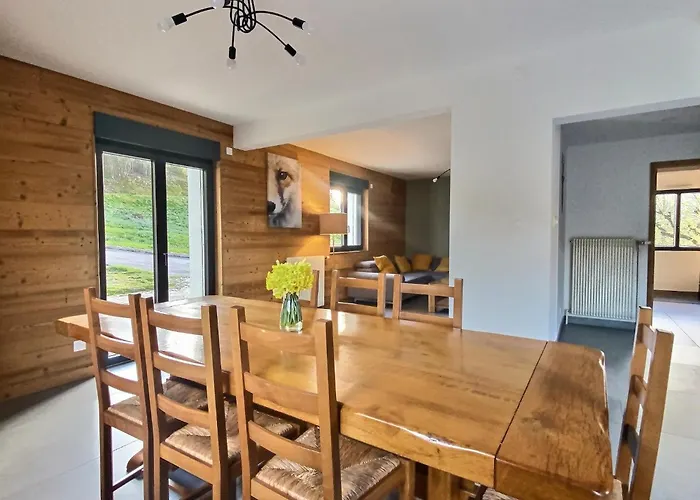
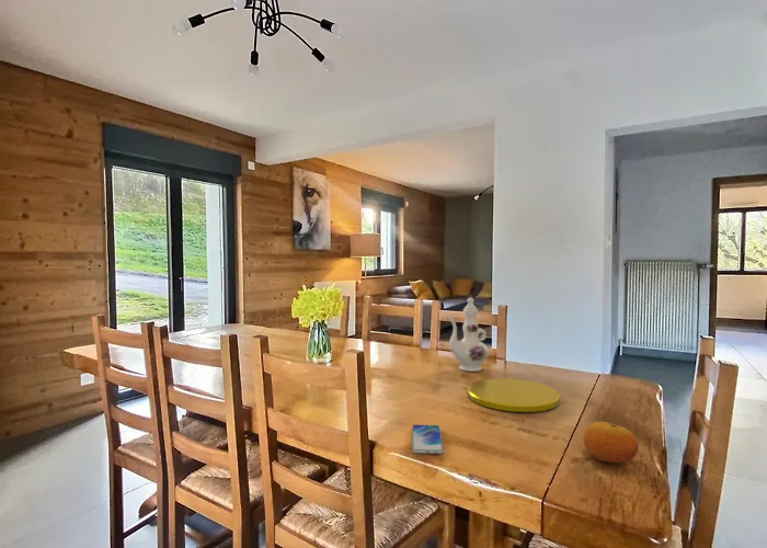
+ fruit (609, 442)
+ plate (512, 392)
+ chinaware (466, 333)
+ smartphone (426, 437)
